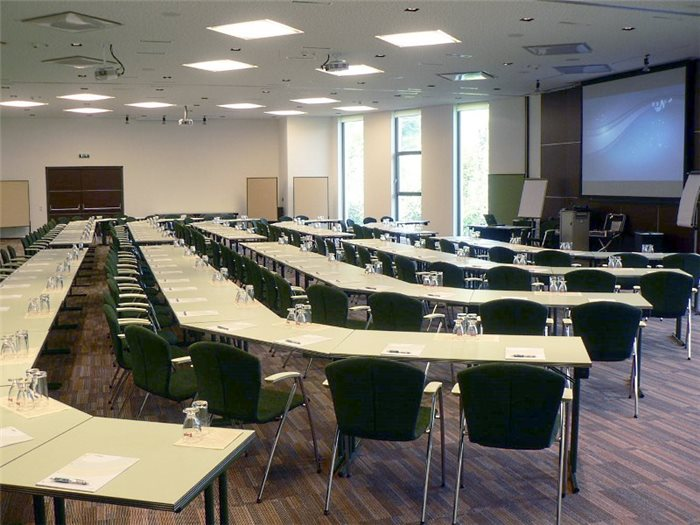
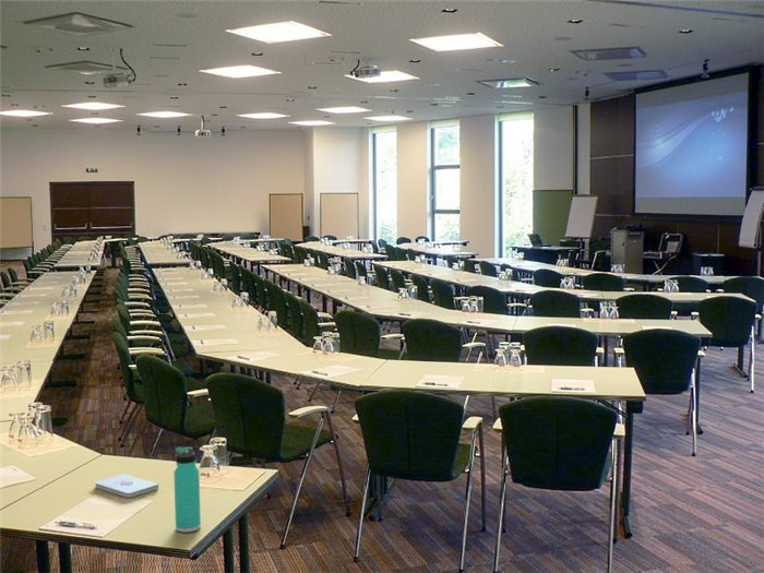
+ thermos bottle (187, 488)
+ notepad (126, 485)
